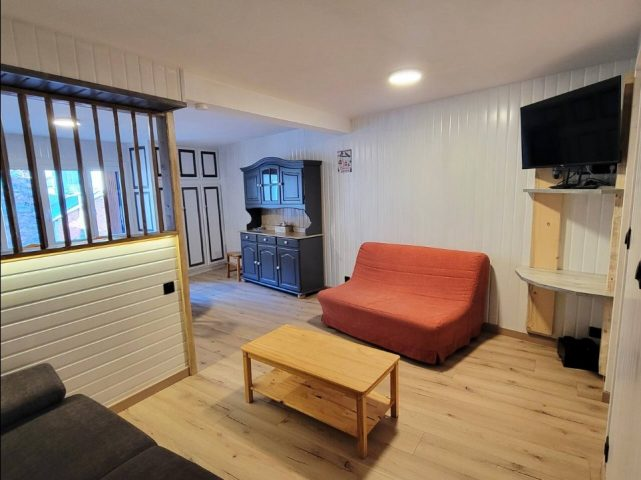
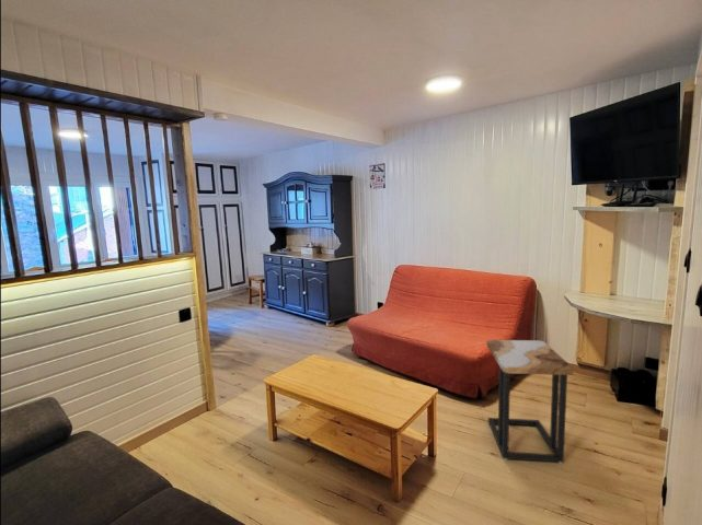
+ side table (509, 394)
